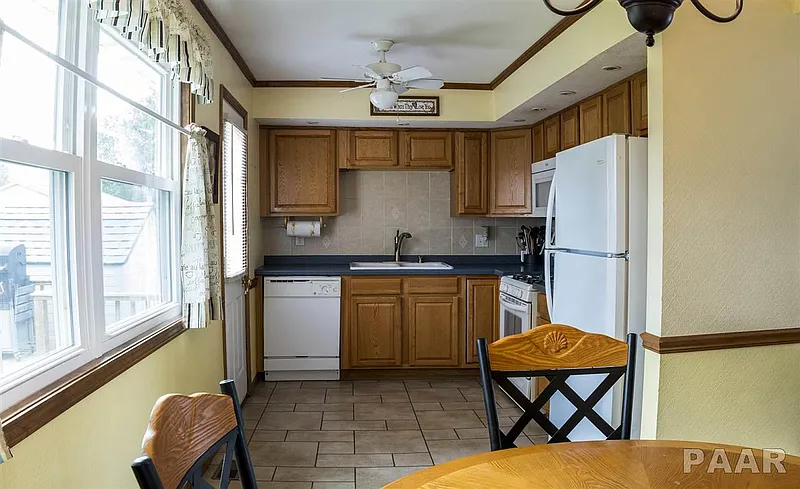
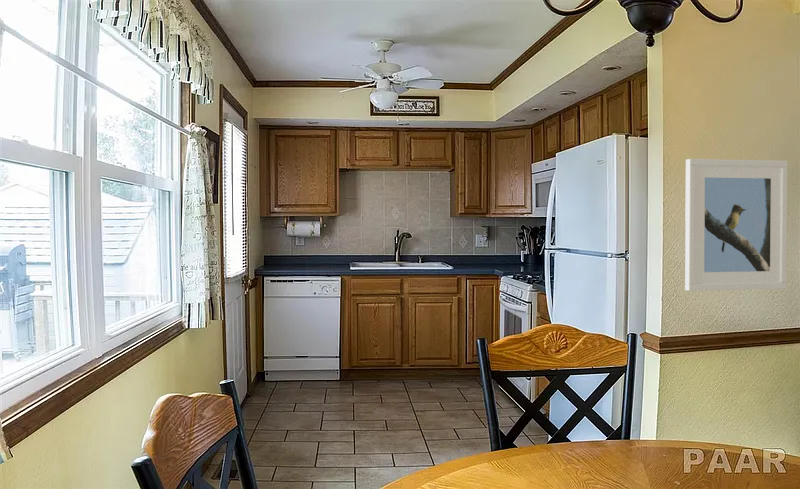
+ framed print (736, 224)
